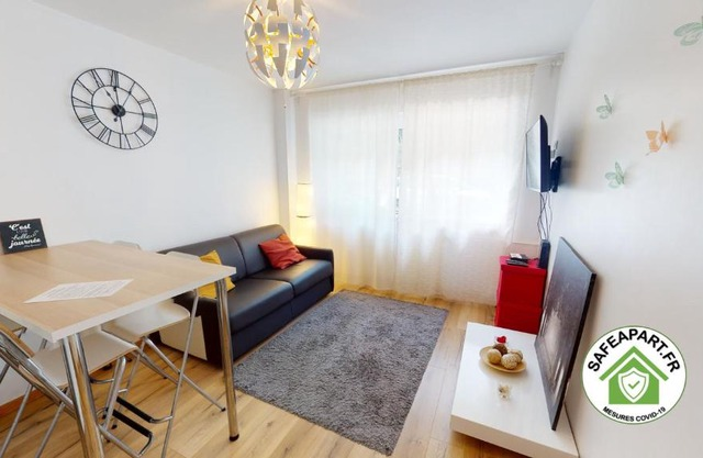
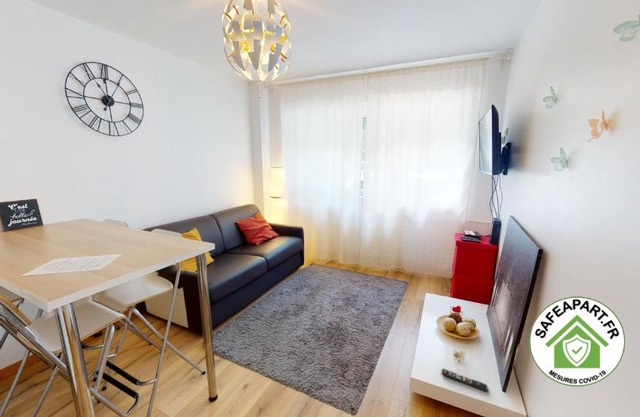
+ remote control (463, 379)
